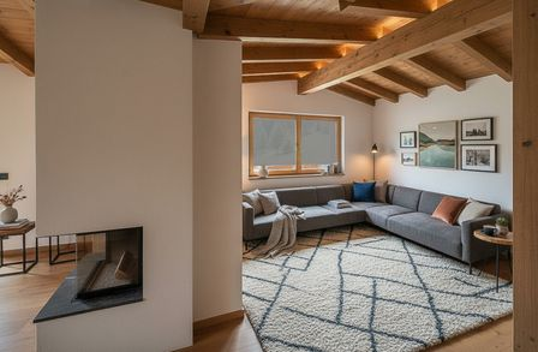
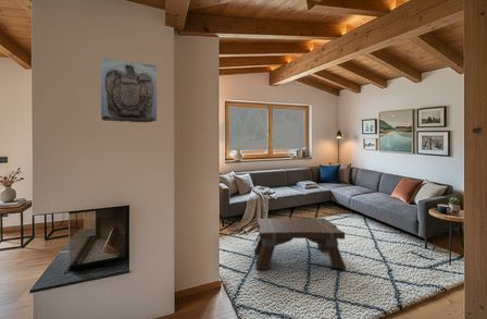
+ coffee table (296, 237)
+ wall sculpture (129, 91)
